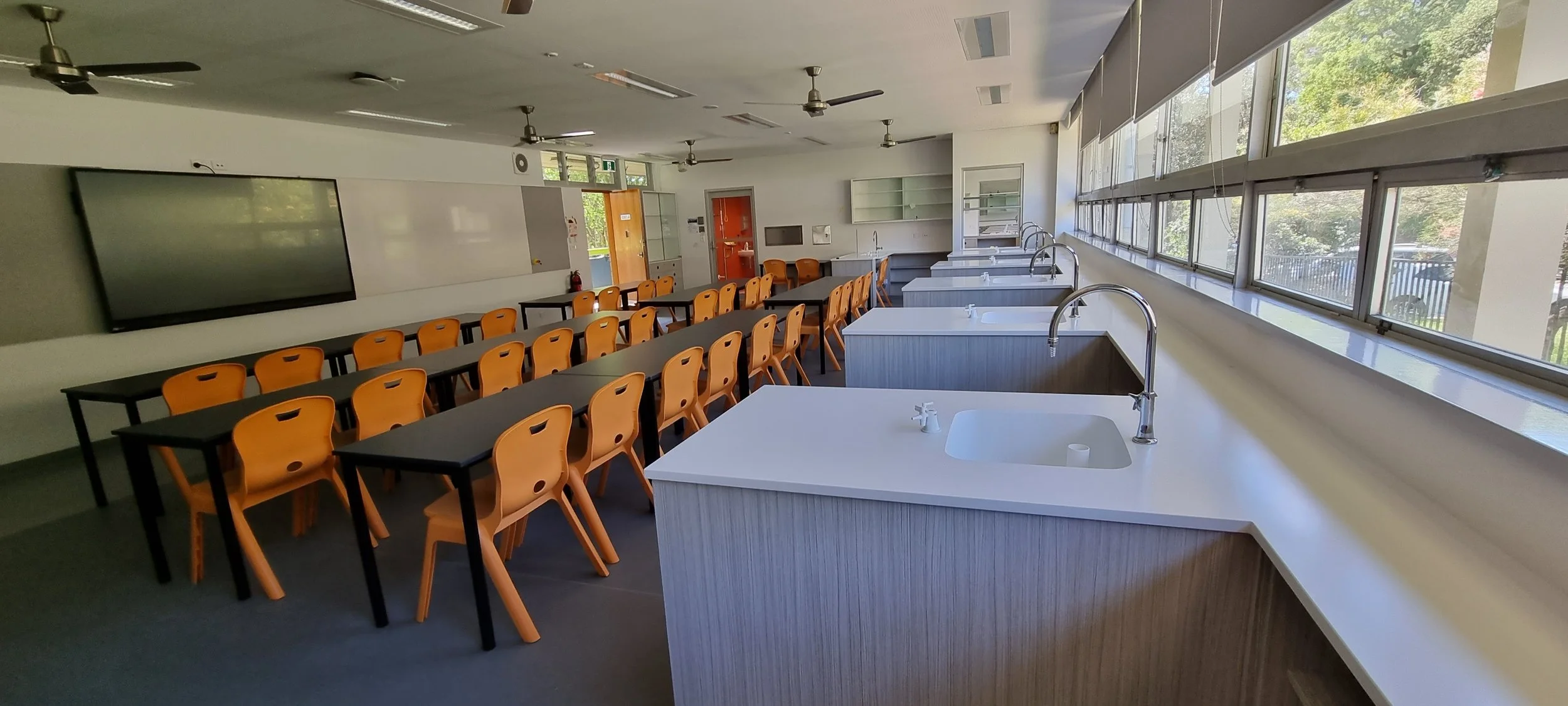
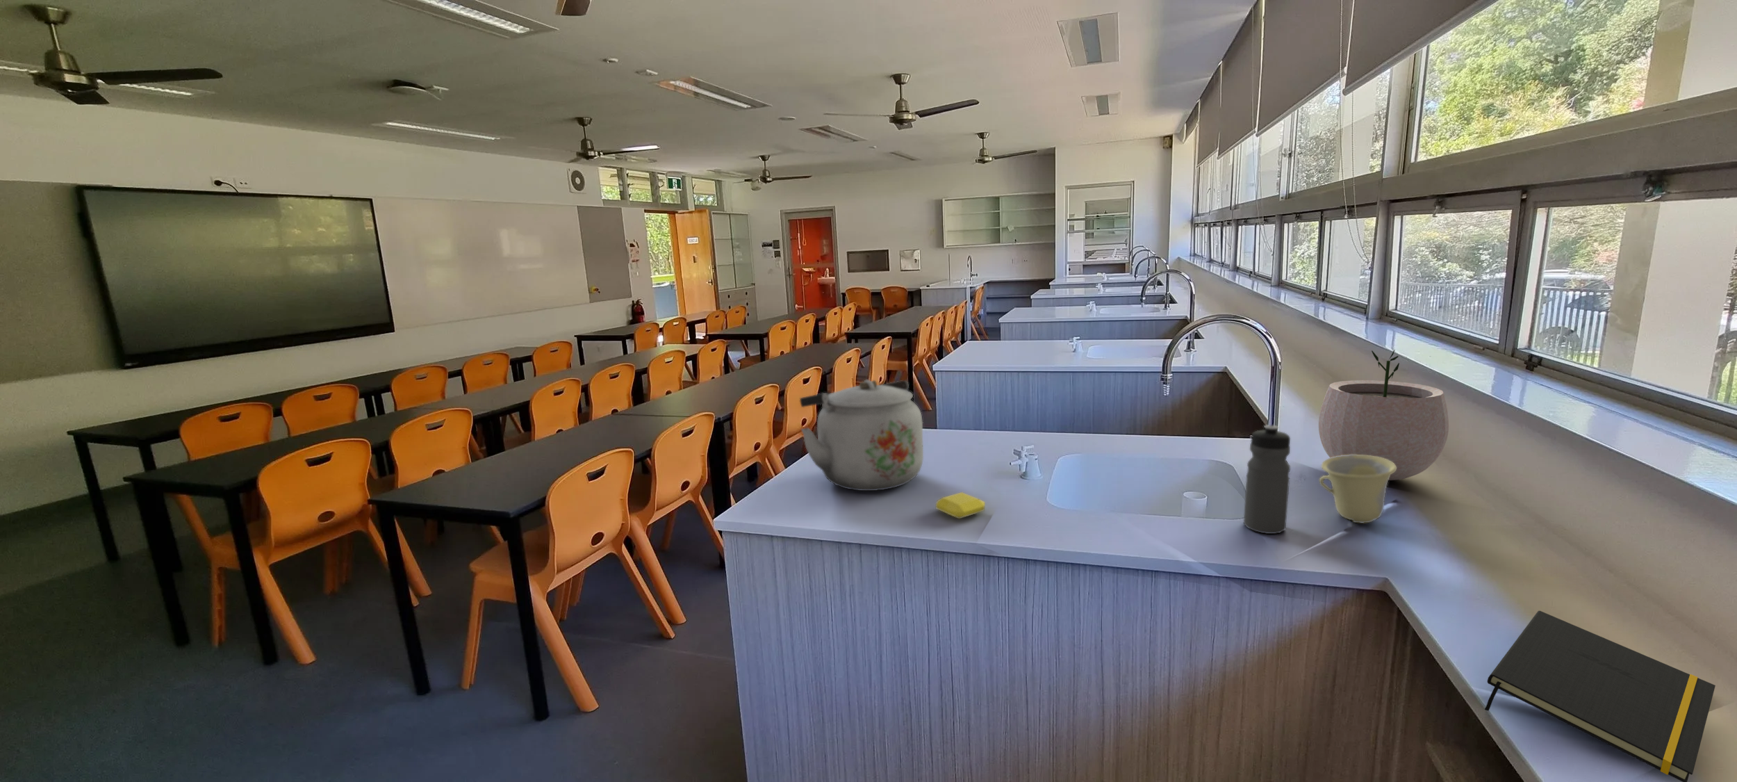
+ notepad (1602, 685)
+ water bottle (1267, 477)
+ plant pot (1381, 413)
+ kettle (859, 432)
+ soap bar (960, 505)
+ cup (1355, 491)
